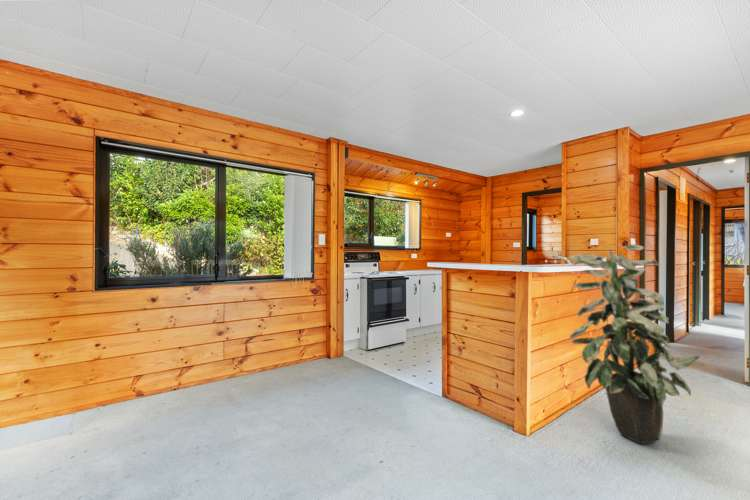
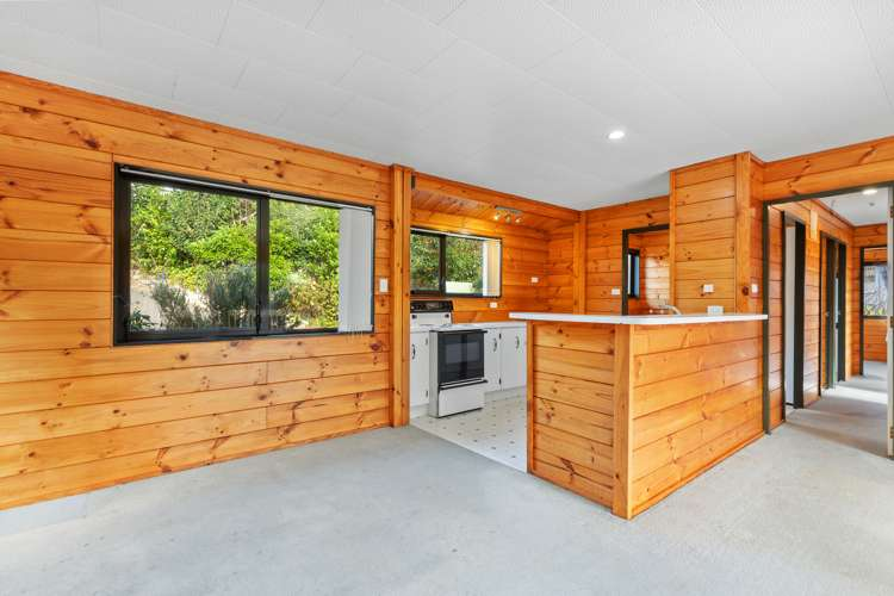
- indoor plant (624, 339)
